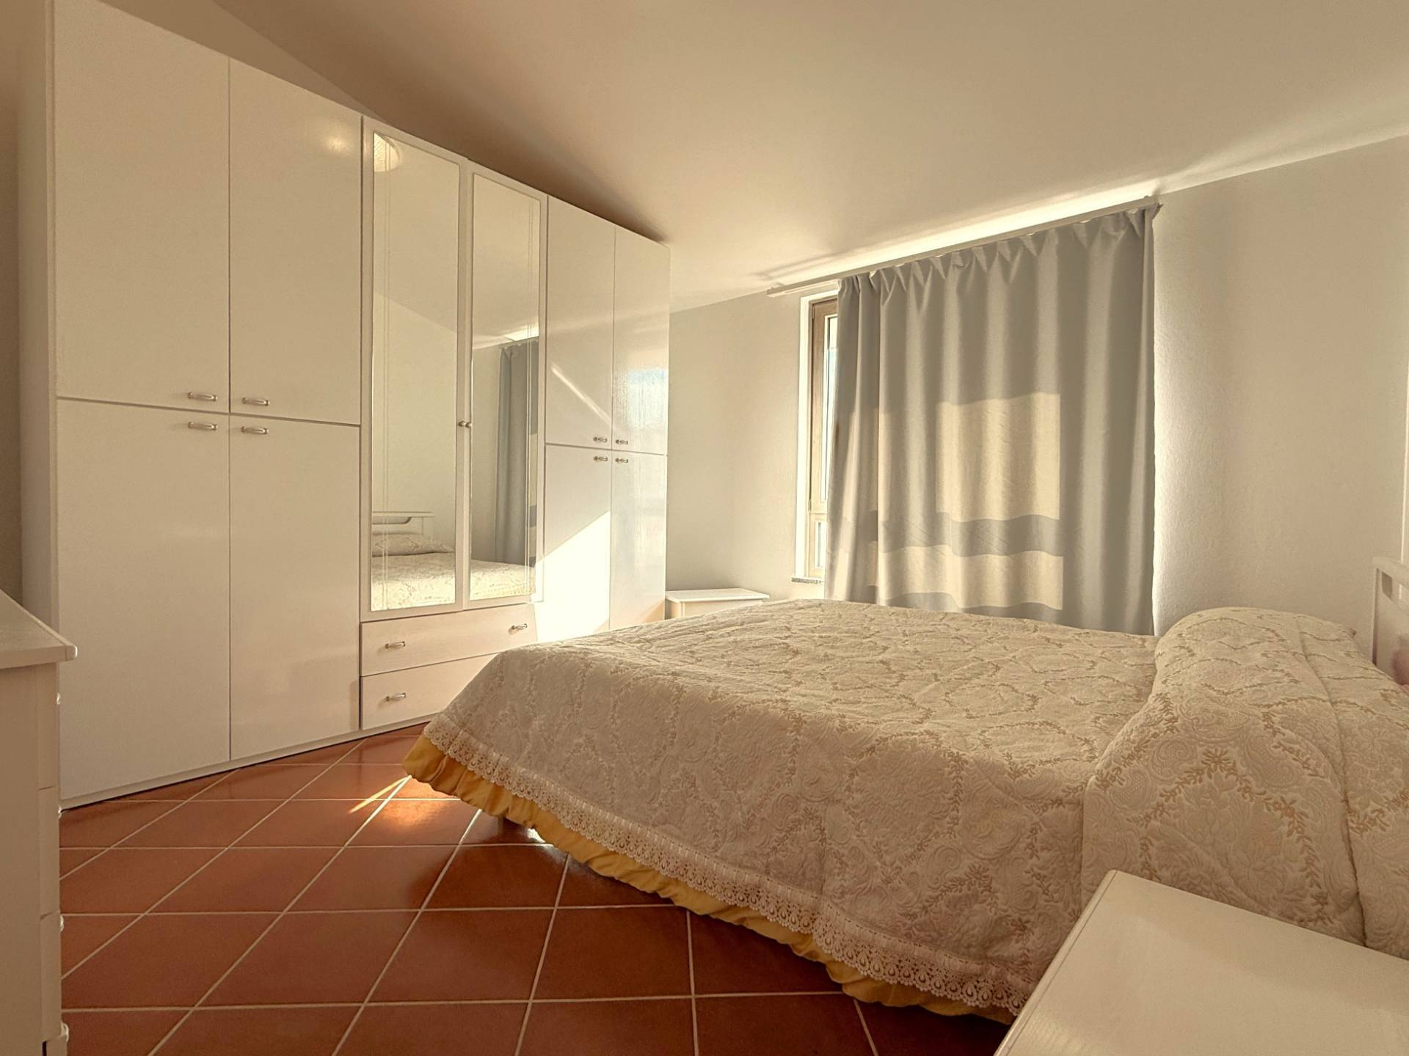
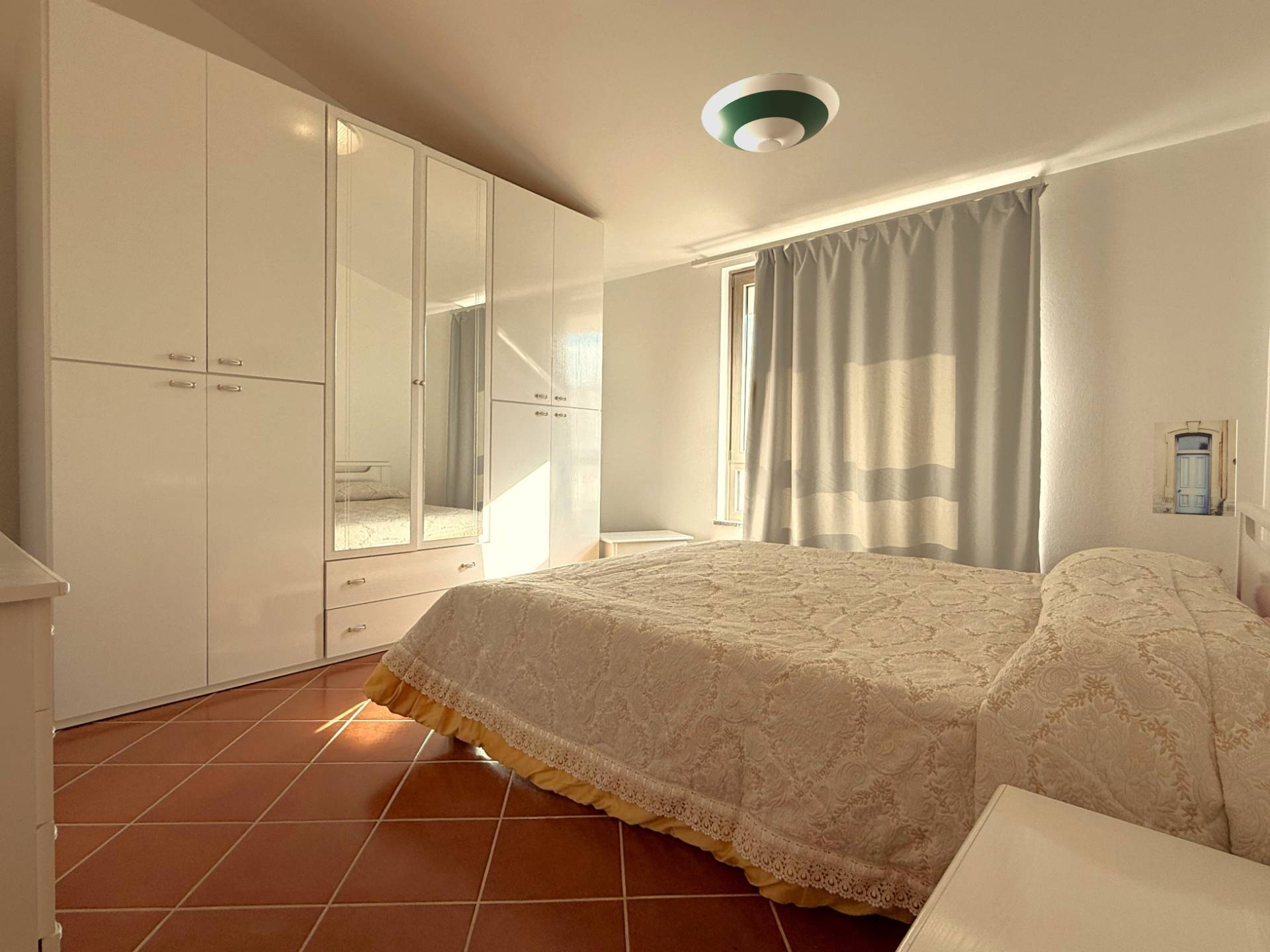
+ wall art (1193, 467)
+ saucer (769, 130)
